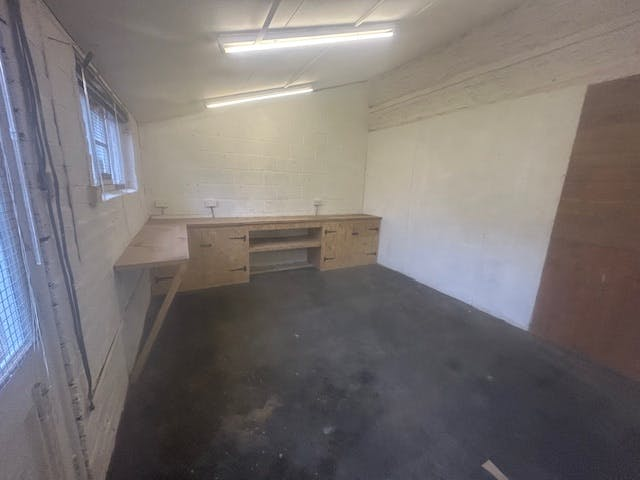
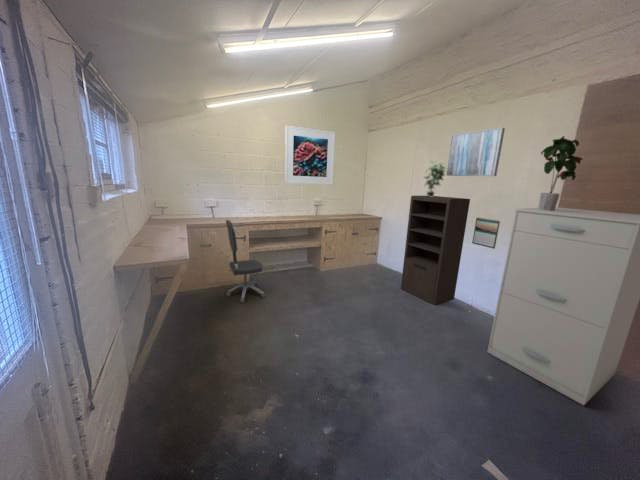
+ potted plant (557, 175)
+ potted plant (434, 179)
+ filing cabinet (565, 292)
+ calendar (485, 232)
+ office chair (244, 260)
+ shelving unit (432, 247)
+ wall art (472, 154)
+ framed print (310, 157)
